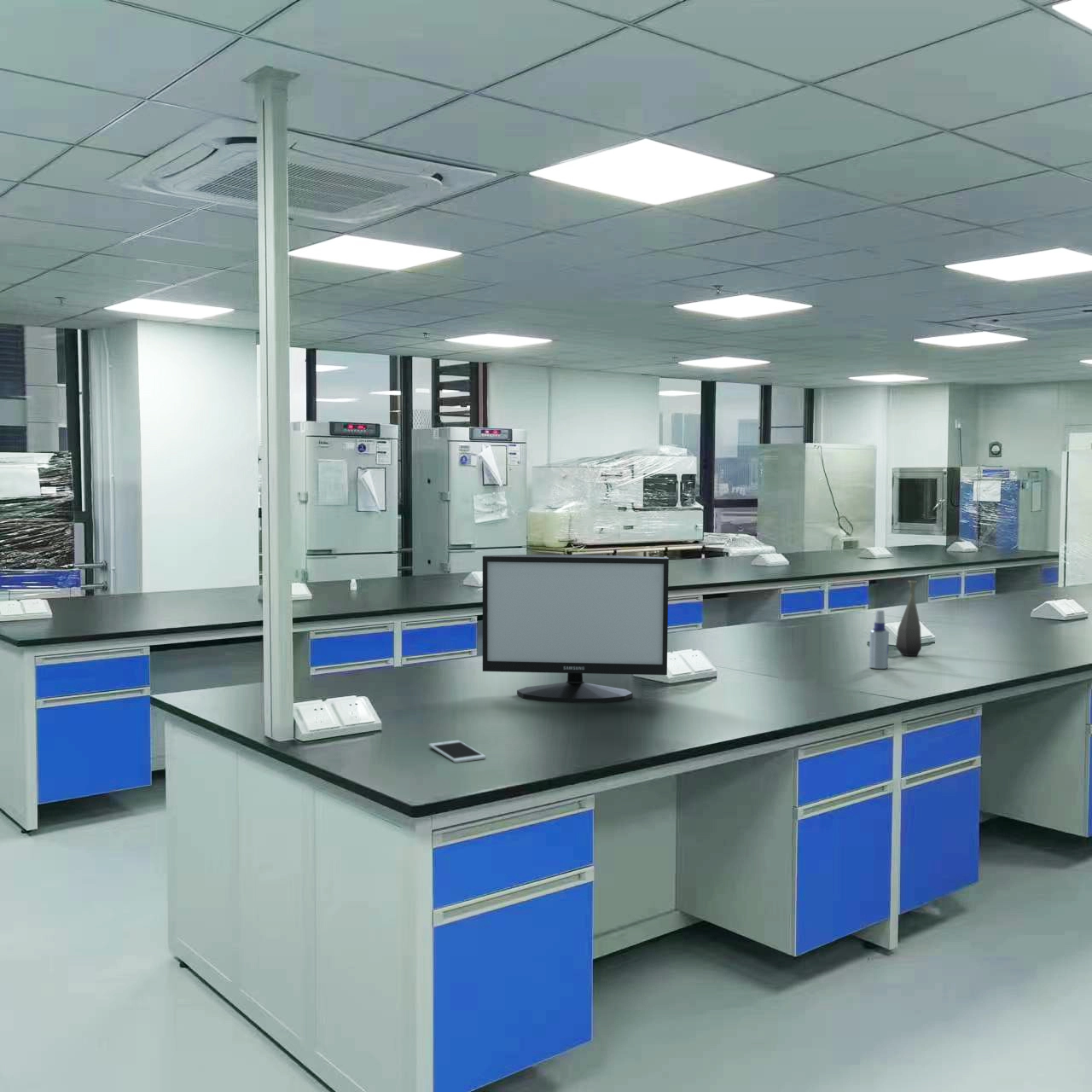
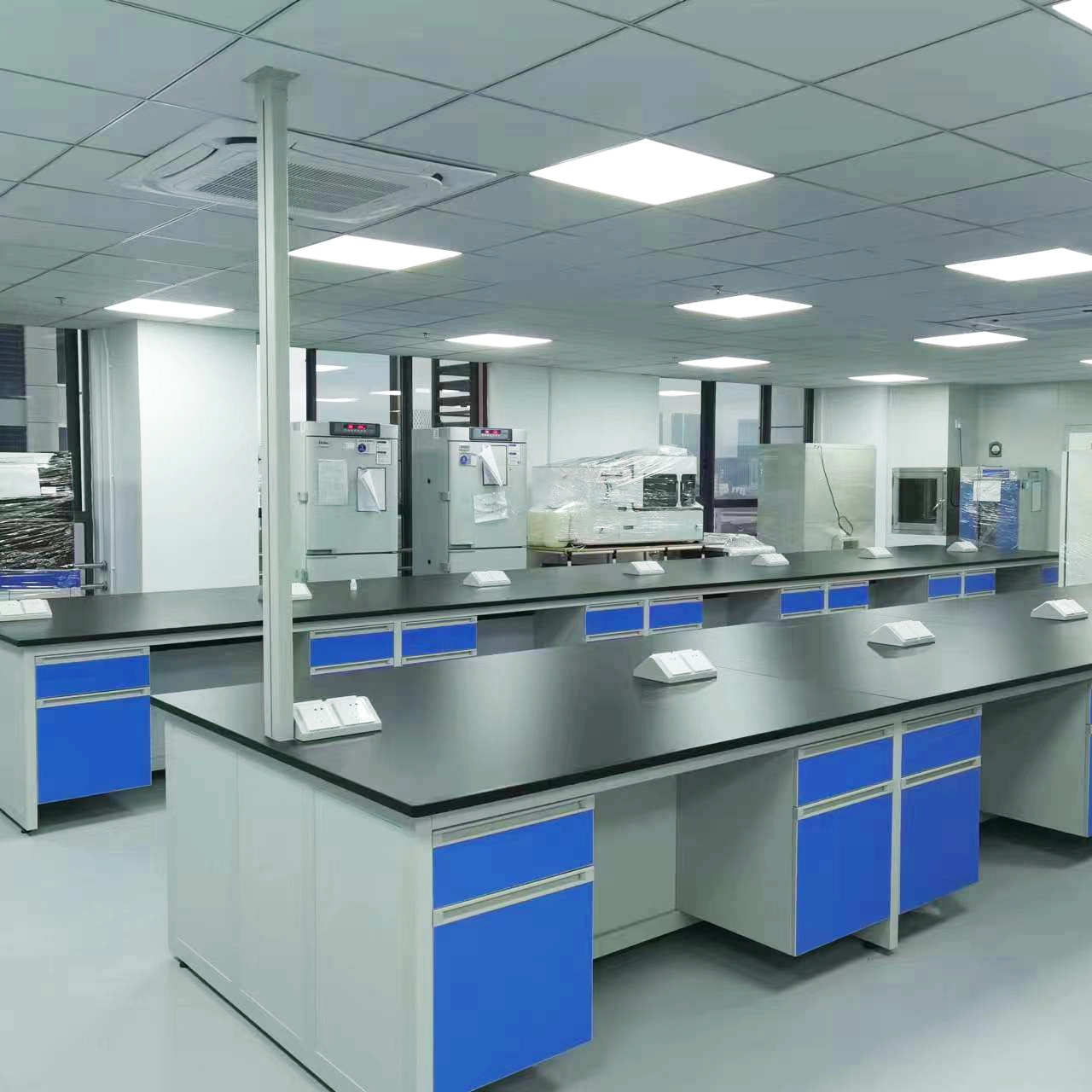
- cell phone (456, 751)
- bottle (910, 618)
- spray bottle (879, 639)
- monitor (575, 626)
